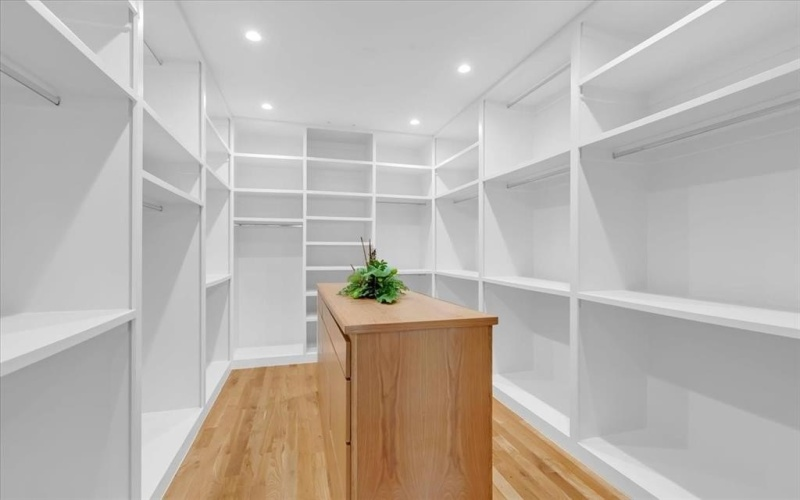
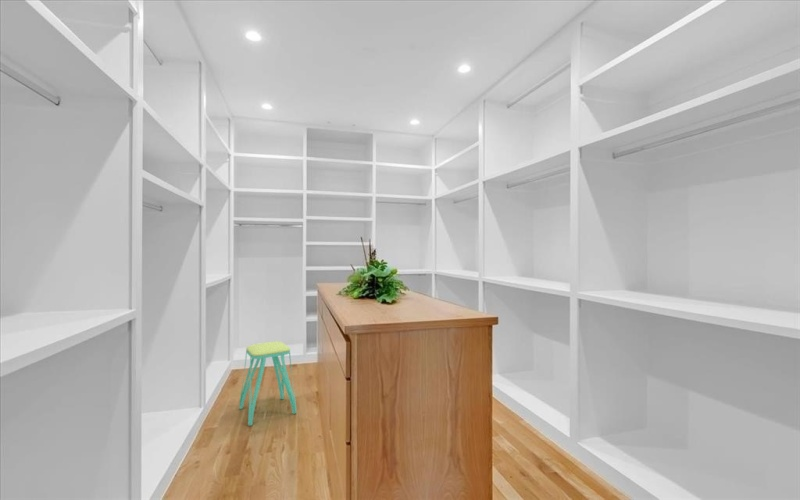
+ stool (262, 375)
